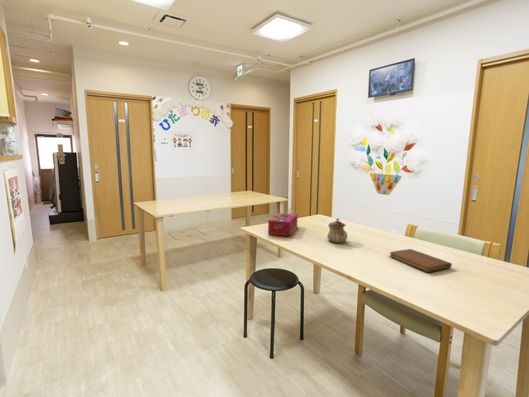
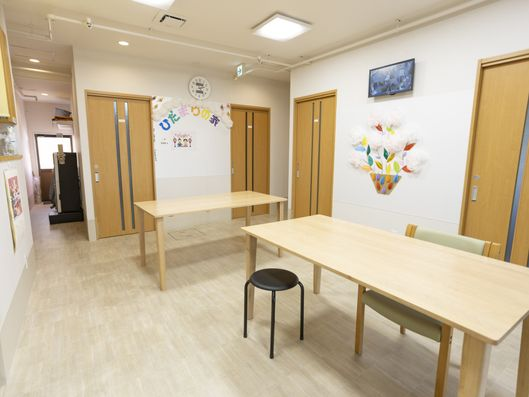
- tissue box (283, 223)
- teapot (338, 229)
- notebook (418, 259)
